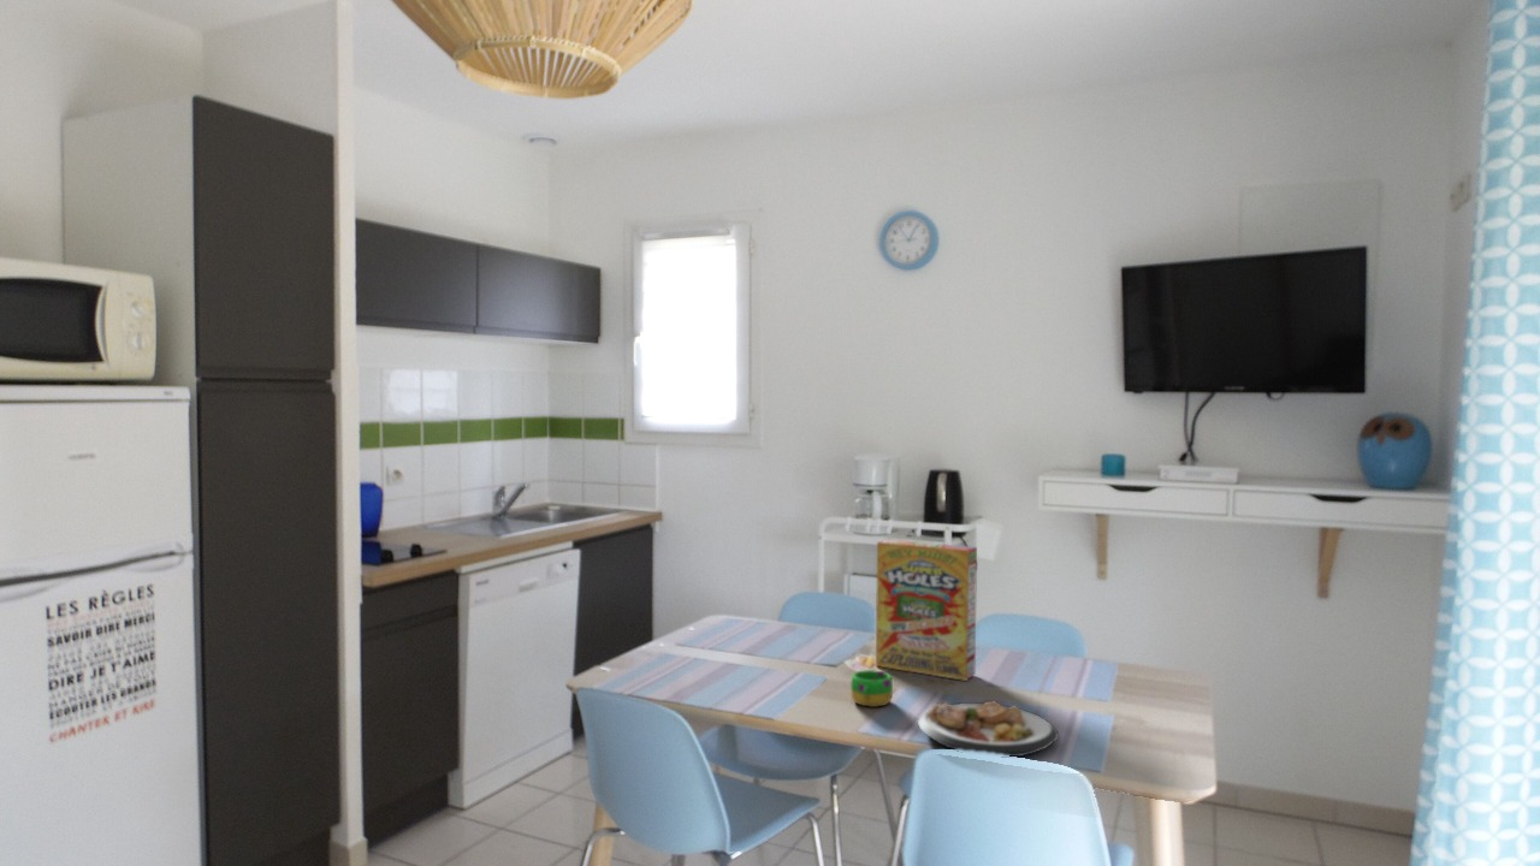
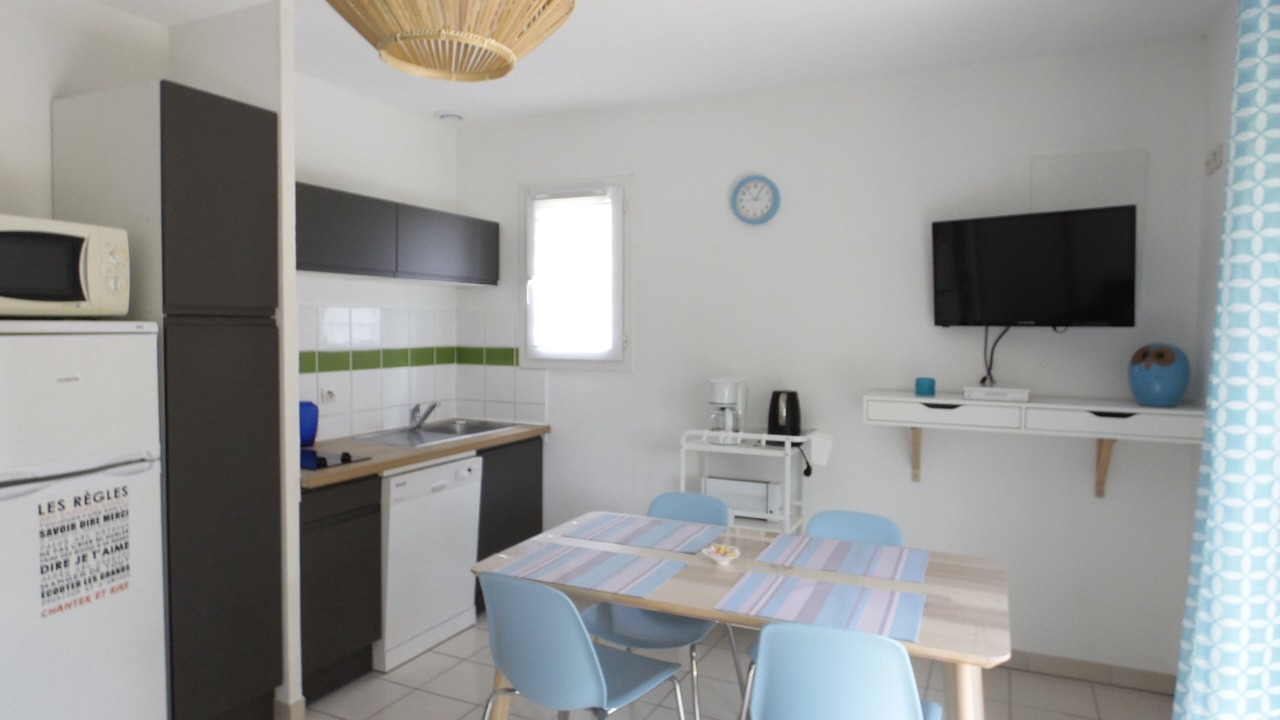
- cereal box (925, 607)
- plate (987, 723)
- mug (870, 689)
